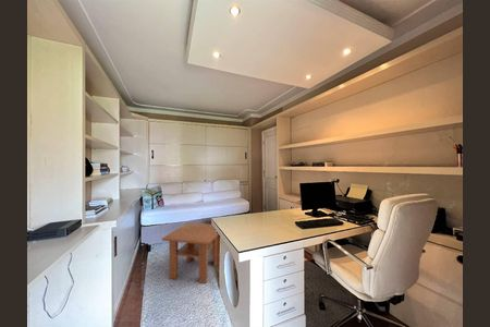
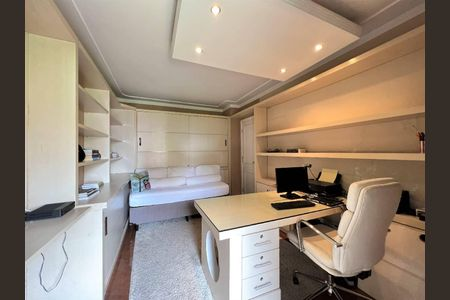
- coffee table (196, 250)
